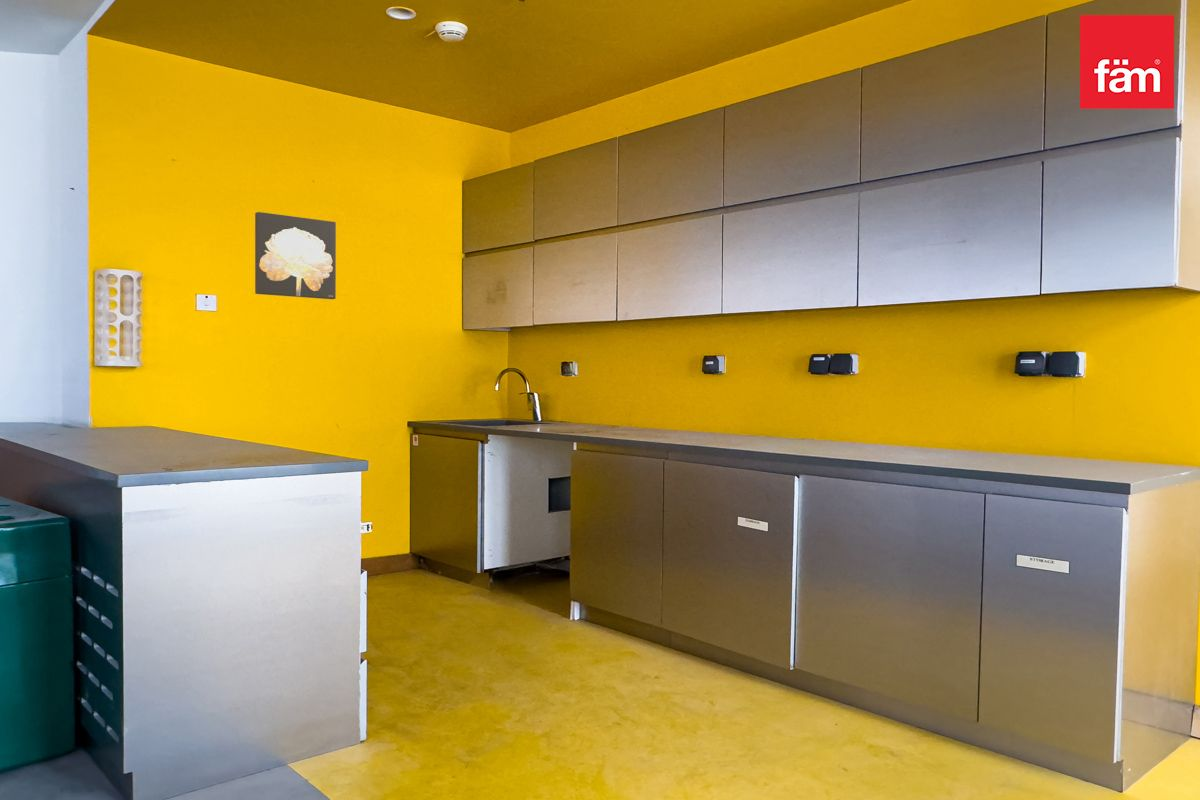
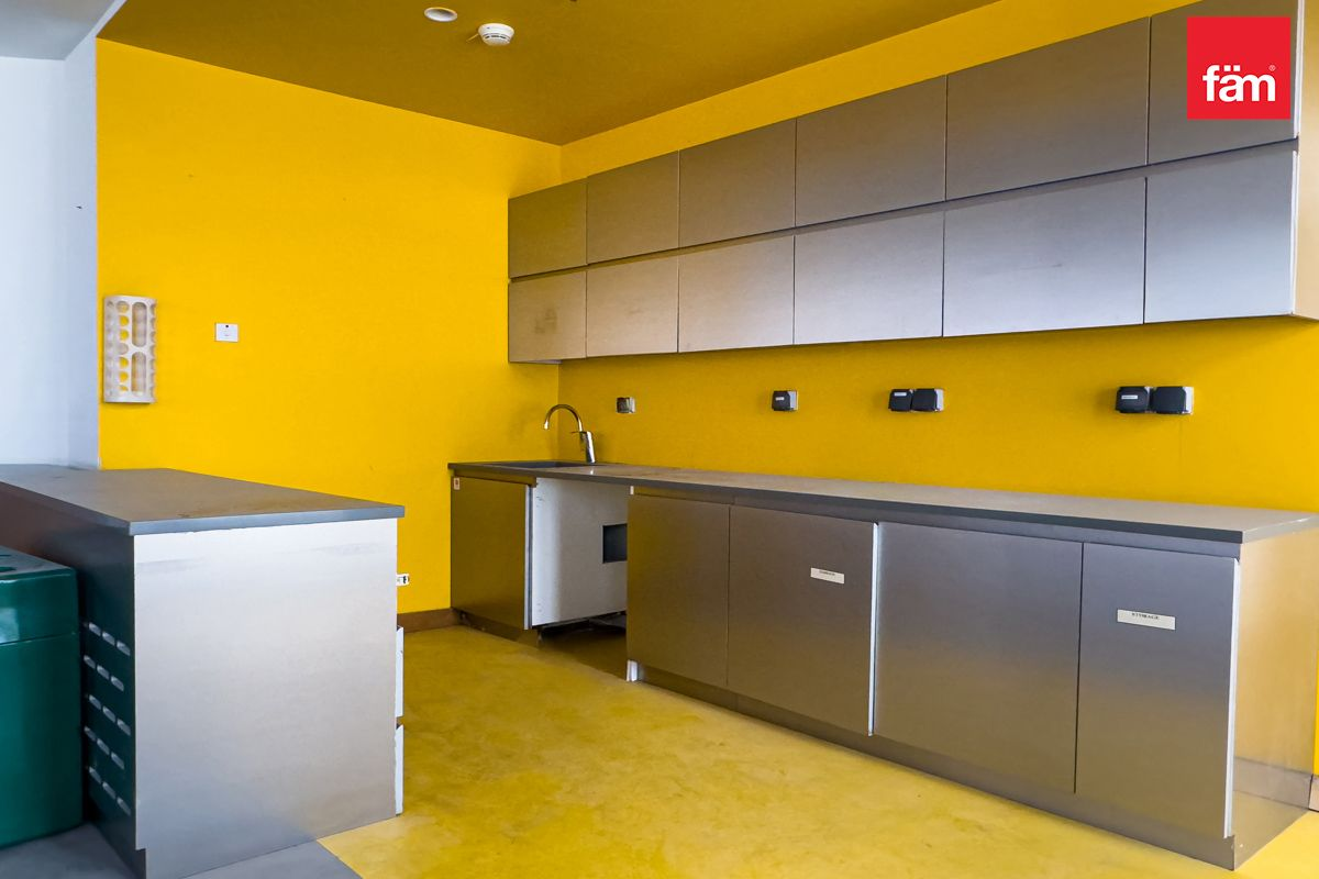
- wall art (296, 257)
